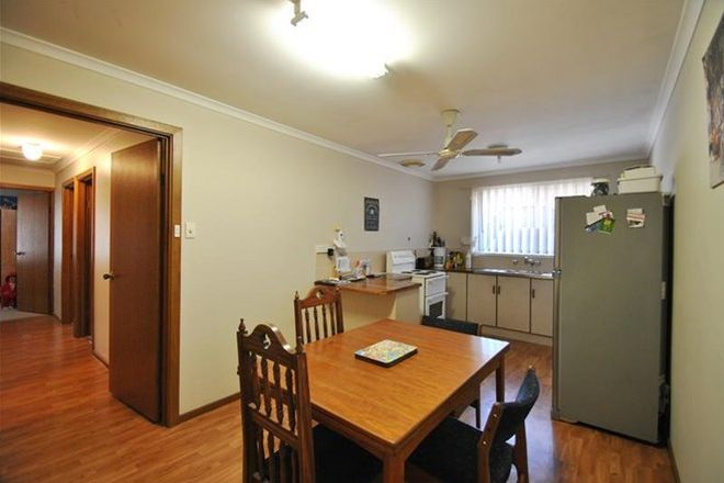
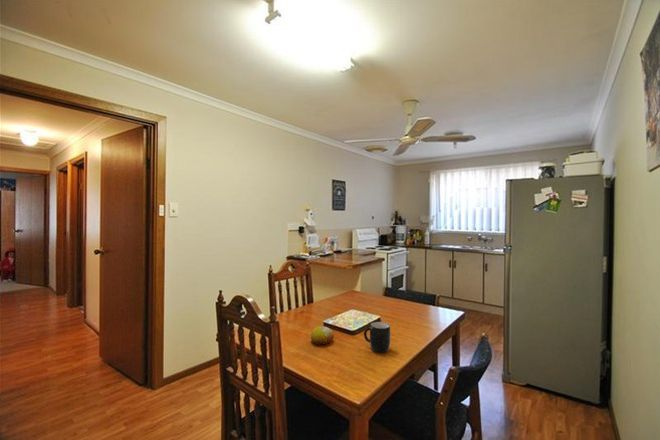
+ mug (376, 336)
+ fruit (322, 334)
